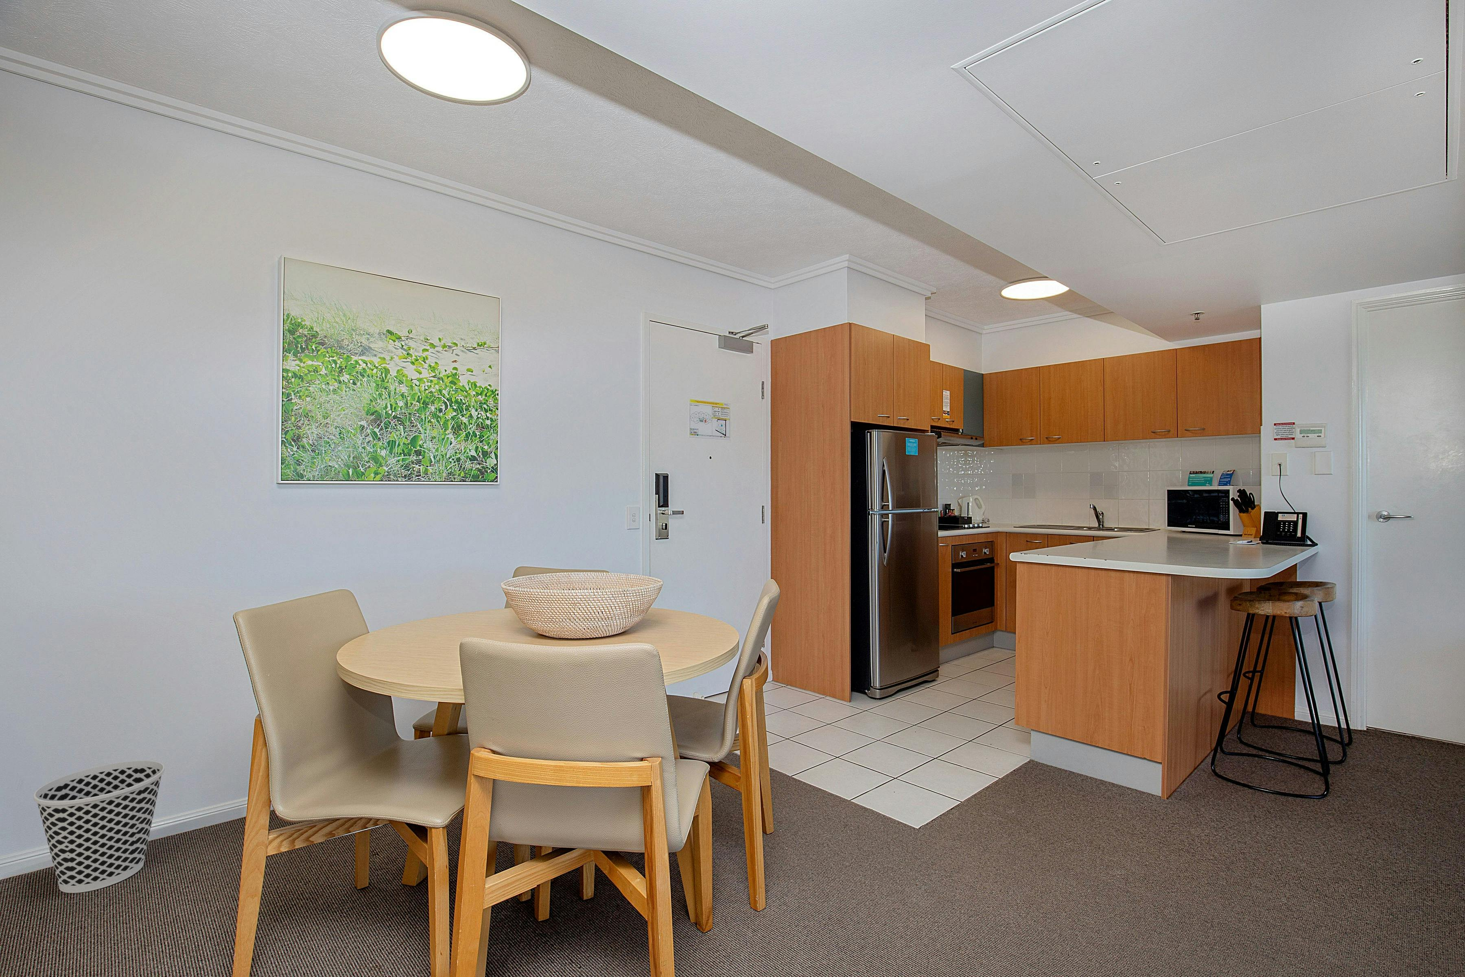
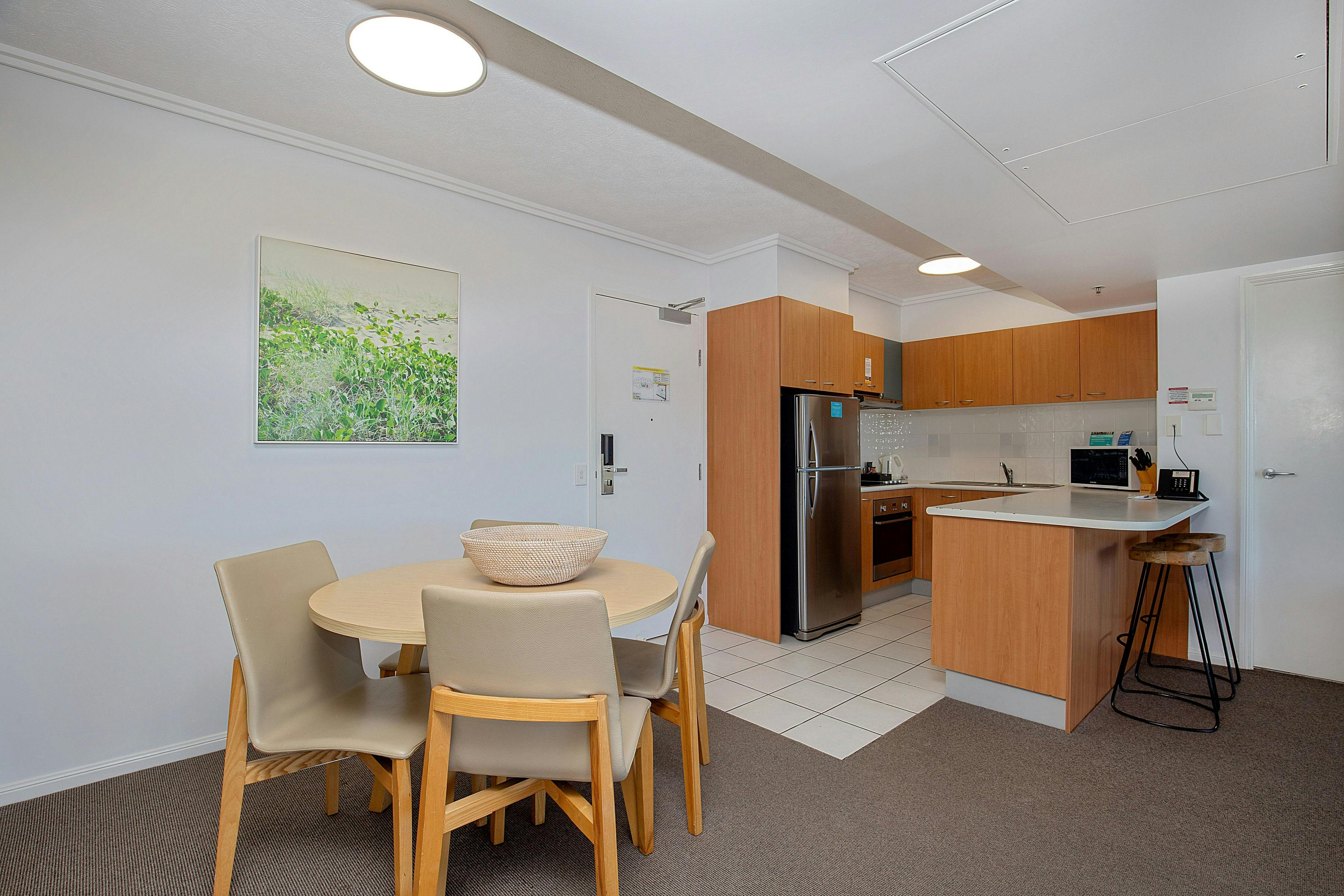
- wastebasket (102, 827)
